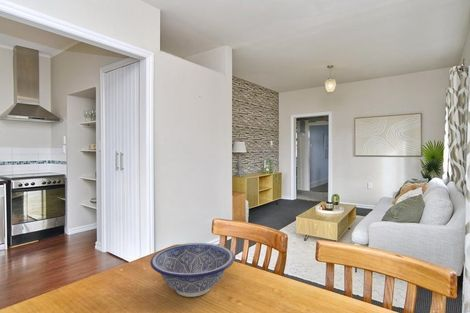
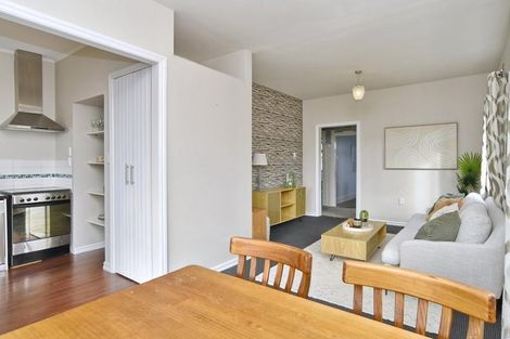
- decorative bowl (193, 272)
